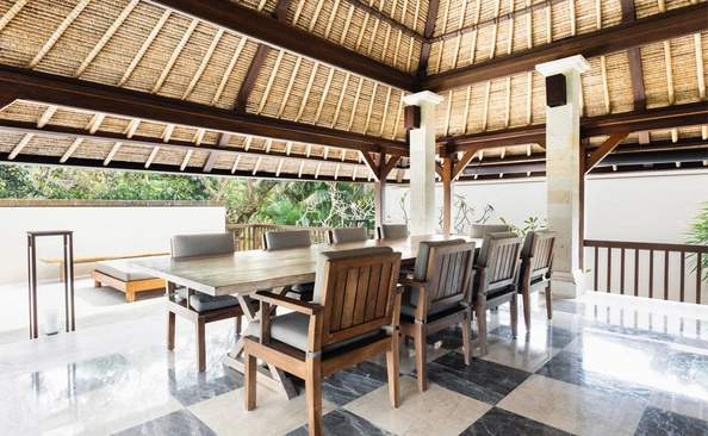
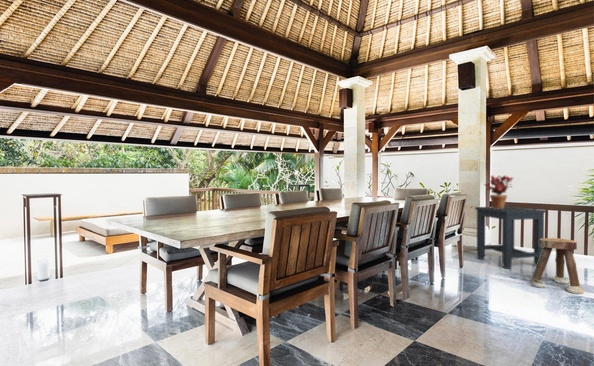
+ stool (556, 261)
+ side table (508, 235)
+ potted plant (498, 191)
